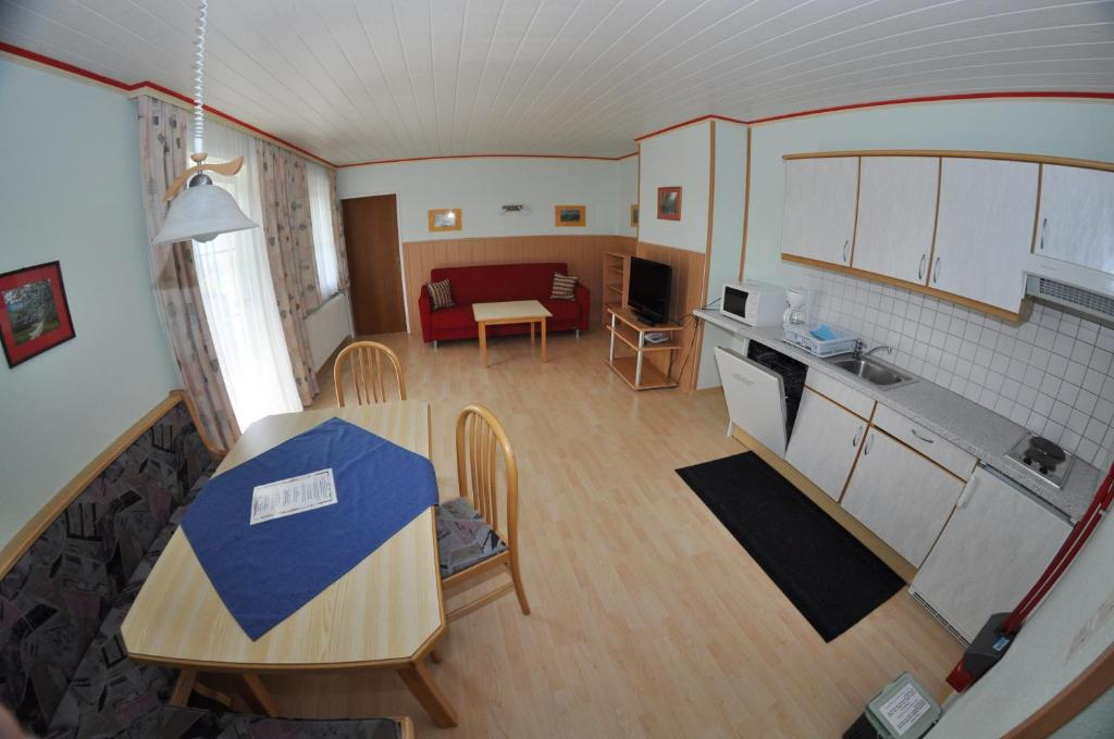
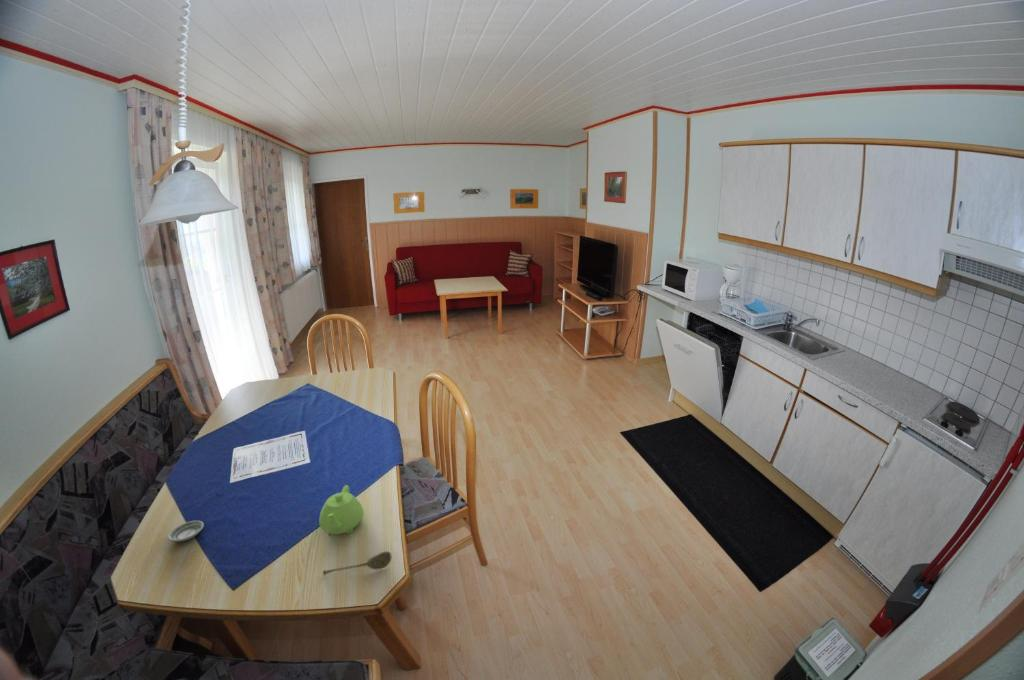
+ soupspoon (357, 565)
+ saucer (186, 532)
+ teapot (340, 511)
